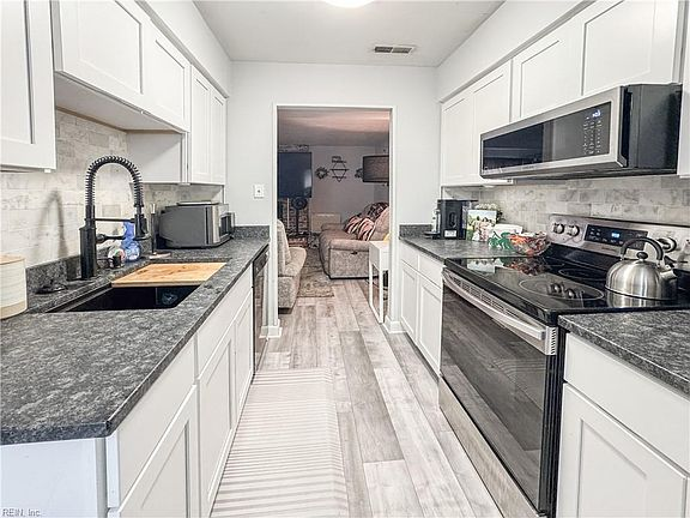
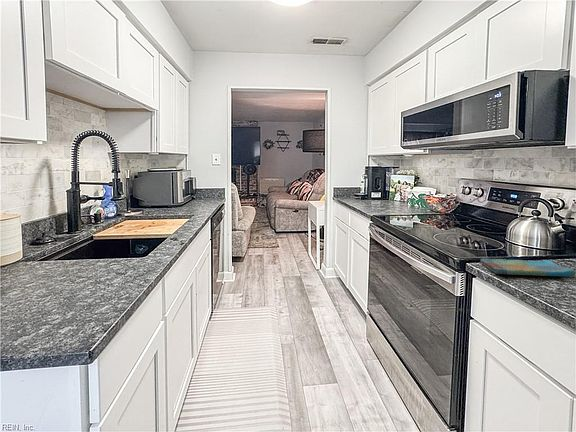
+ dish towel (524, 266)
